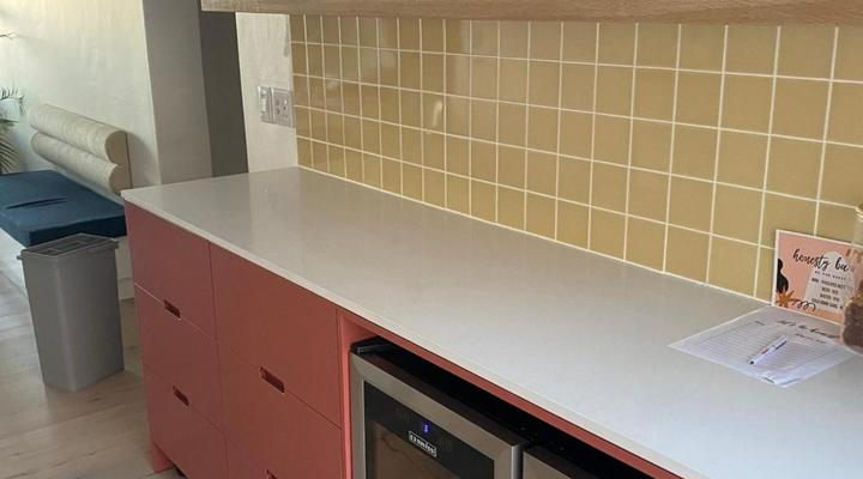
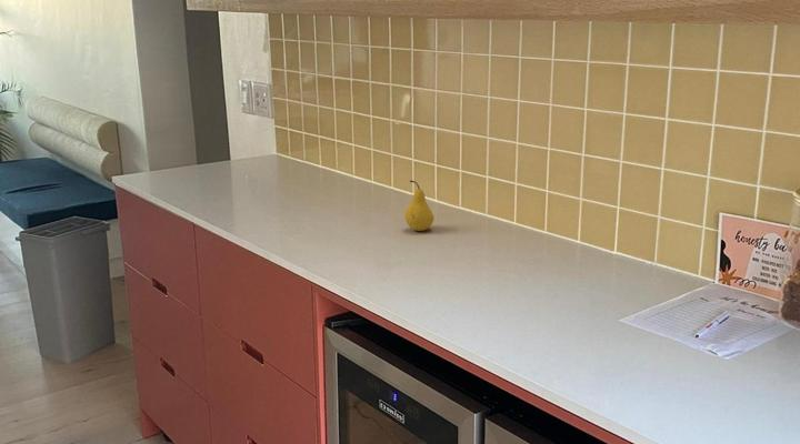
+ fruit (419, 204)
